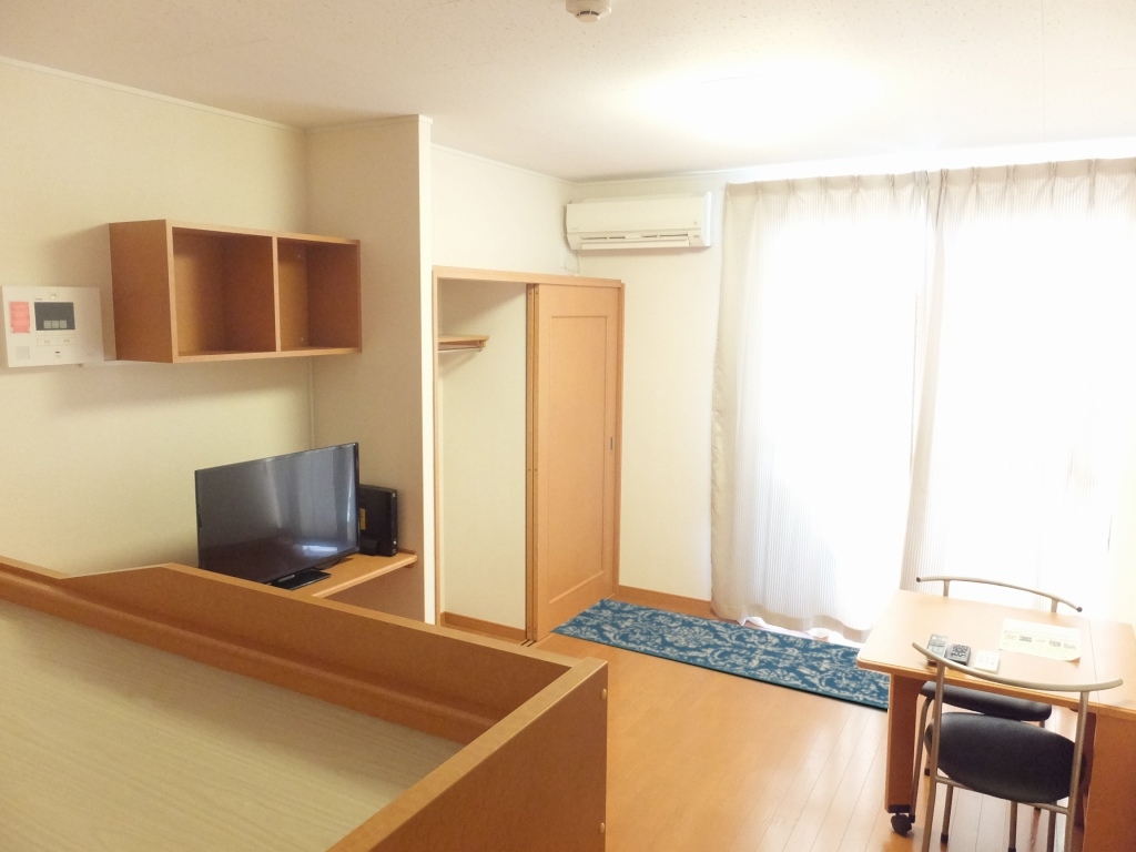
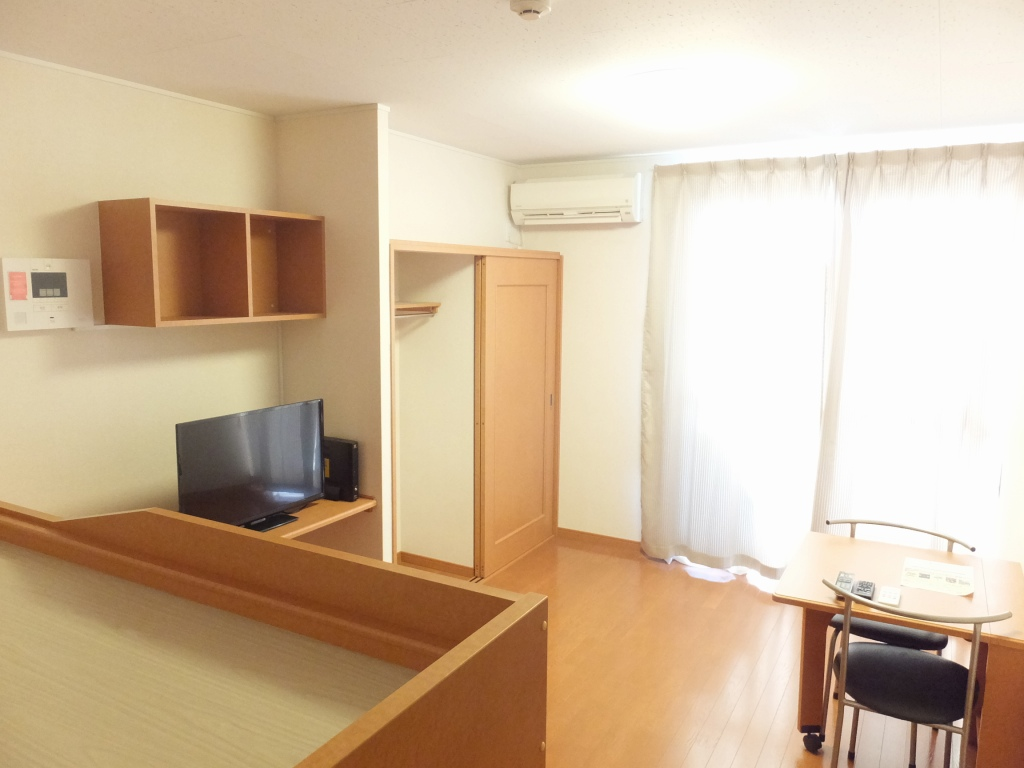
- rug (692, 637)
